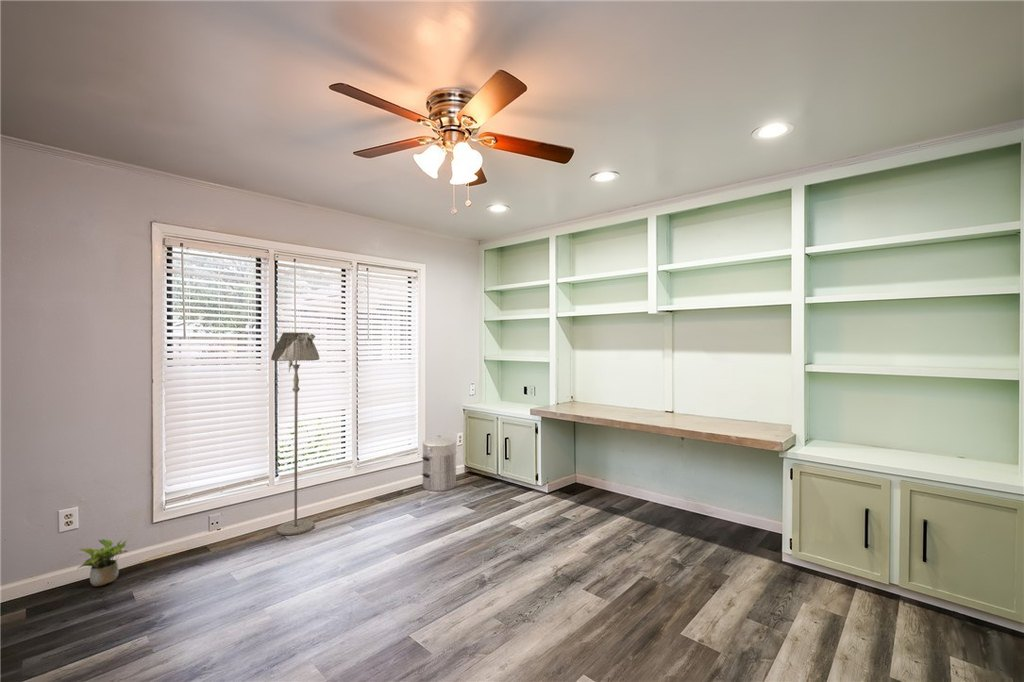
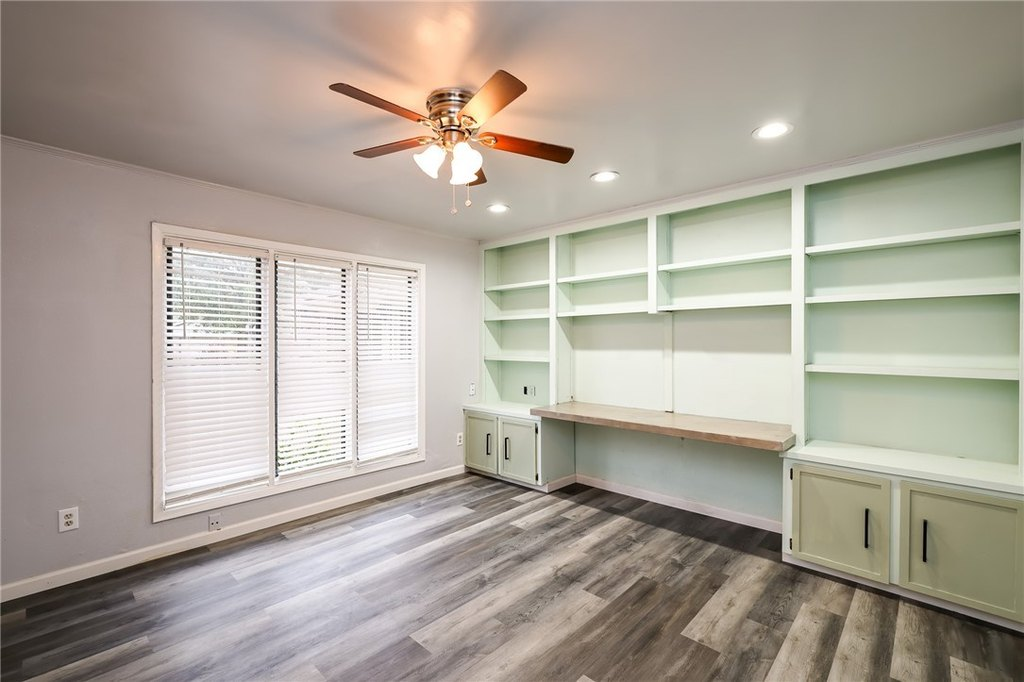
- potted plant (102, 561)
- floor lamp (295, 430)
- waste bin (439, 461)
